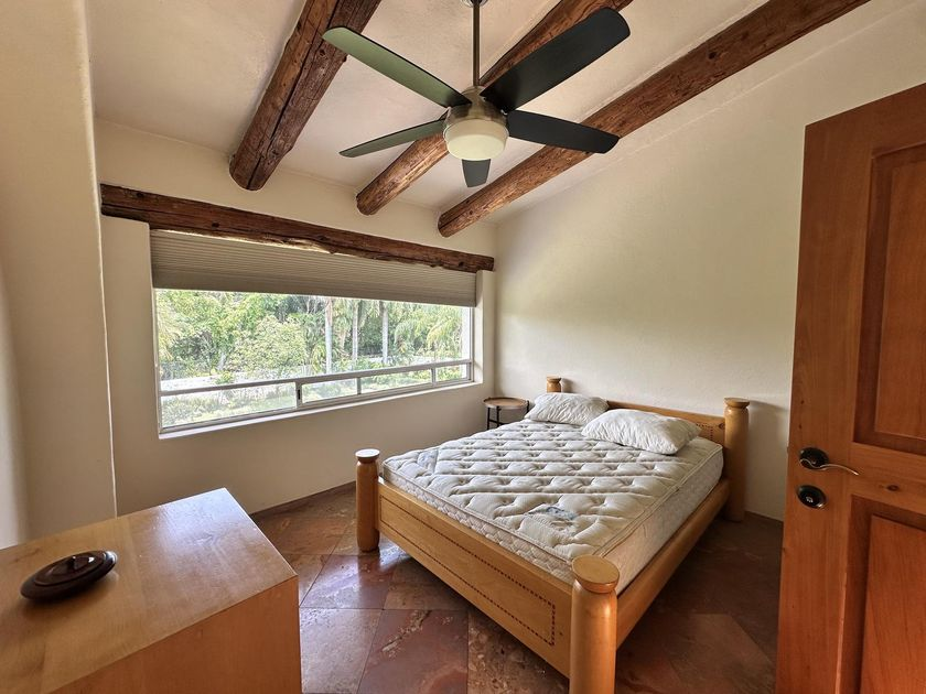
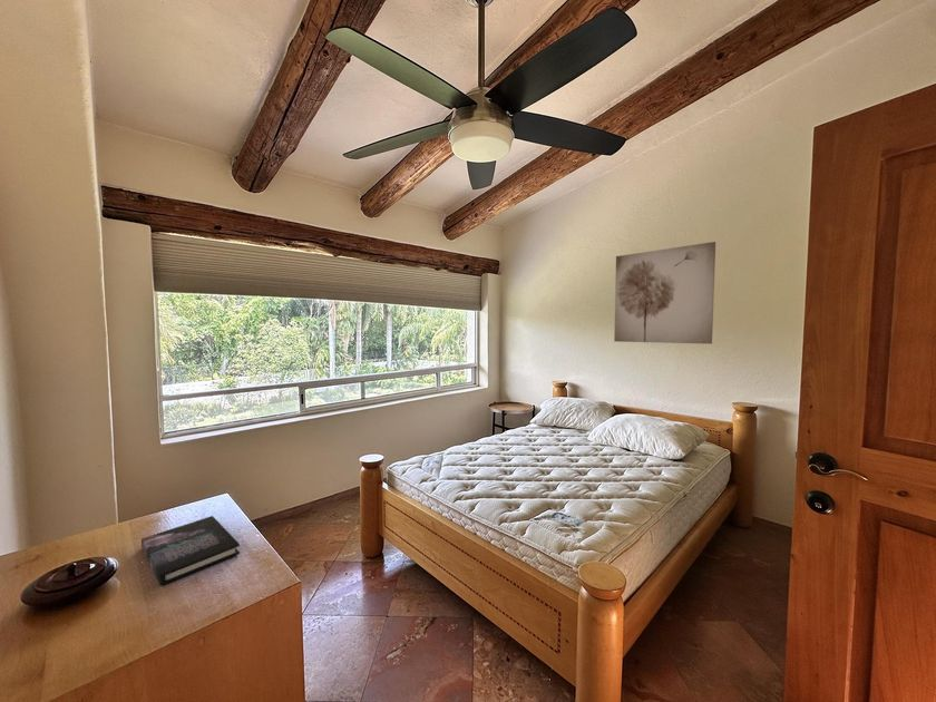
+ wall art (660, 296)
+ book (189, 546)
